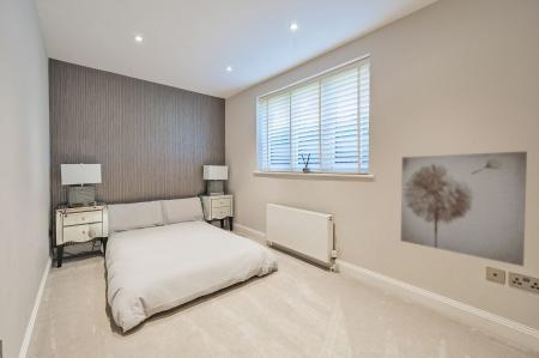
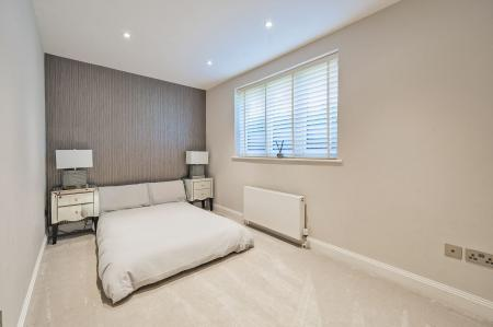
- wall art (453, 202)
